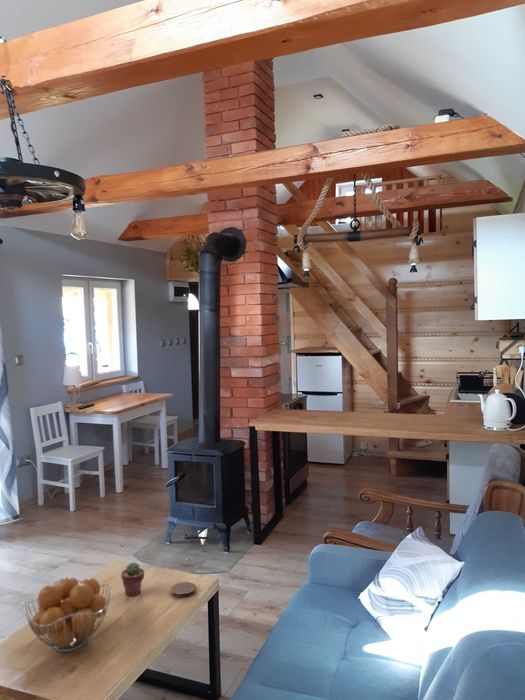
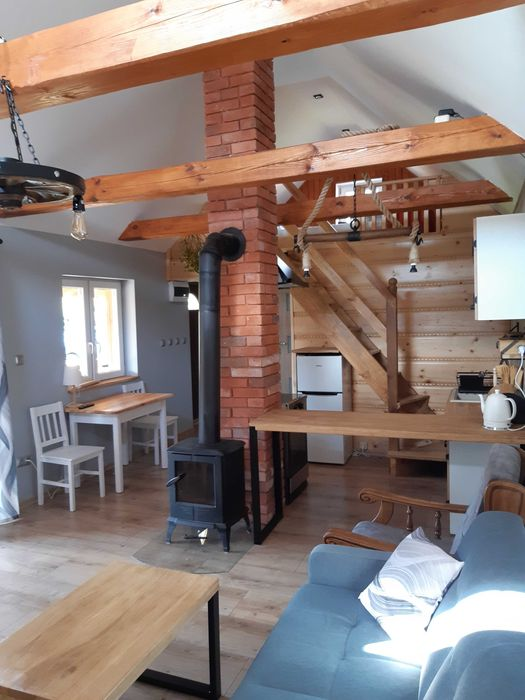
- fruit basket (69, 612)
- potted succulent (132, 577)
- coaster (183, 589)
